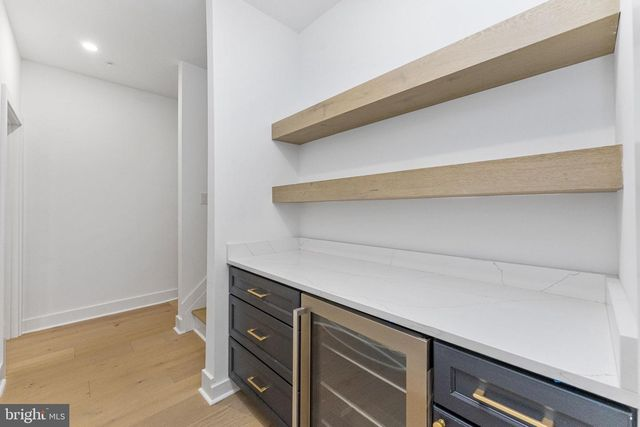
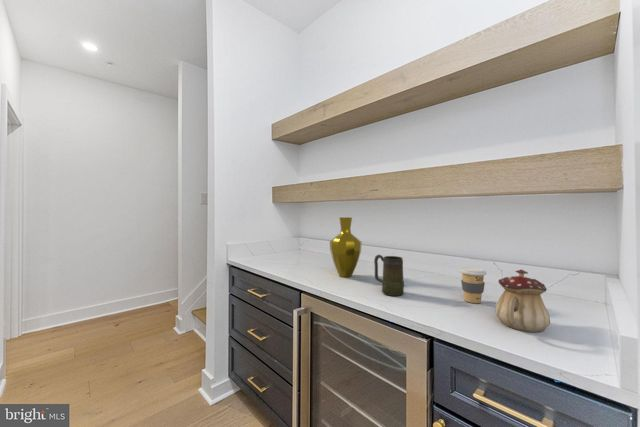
+ mug (388, 273)
+ coffee cup (472, 285)
+ teapot (520, 297)
+ vase (345, 246)
